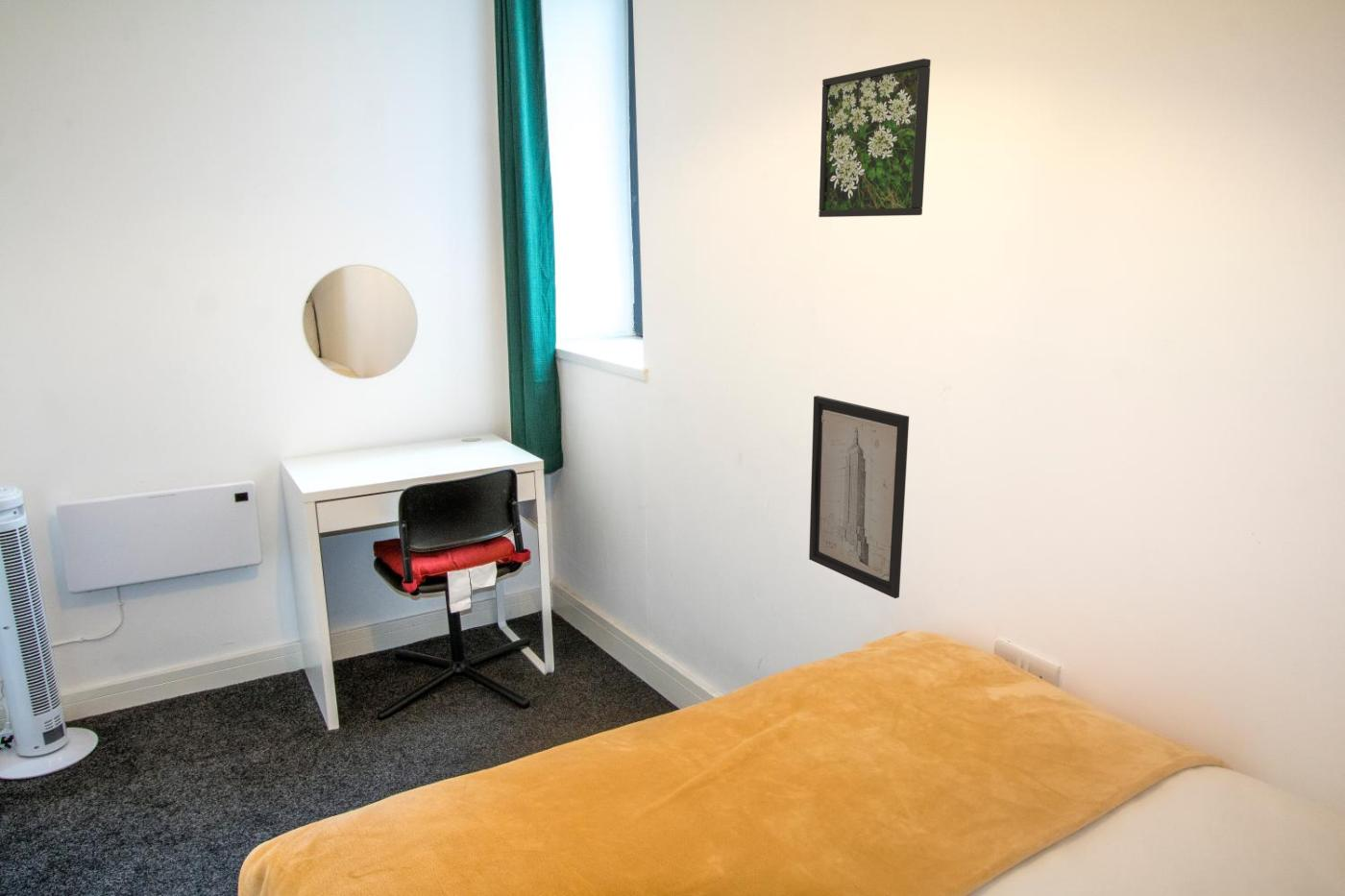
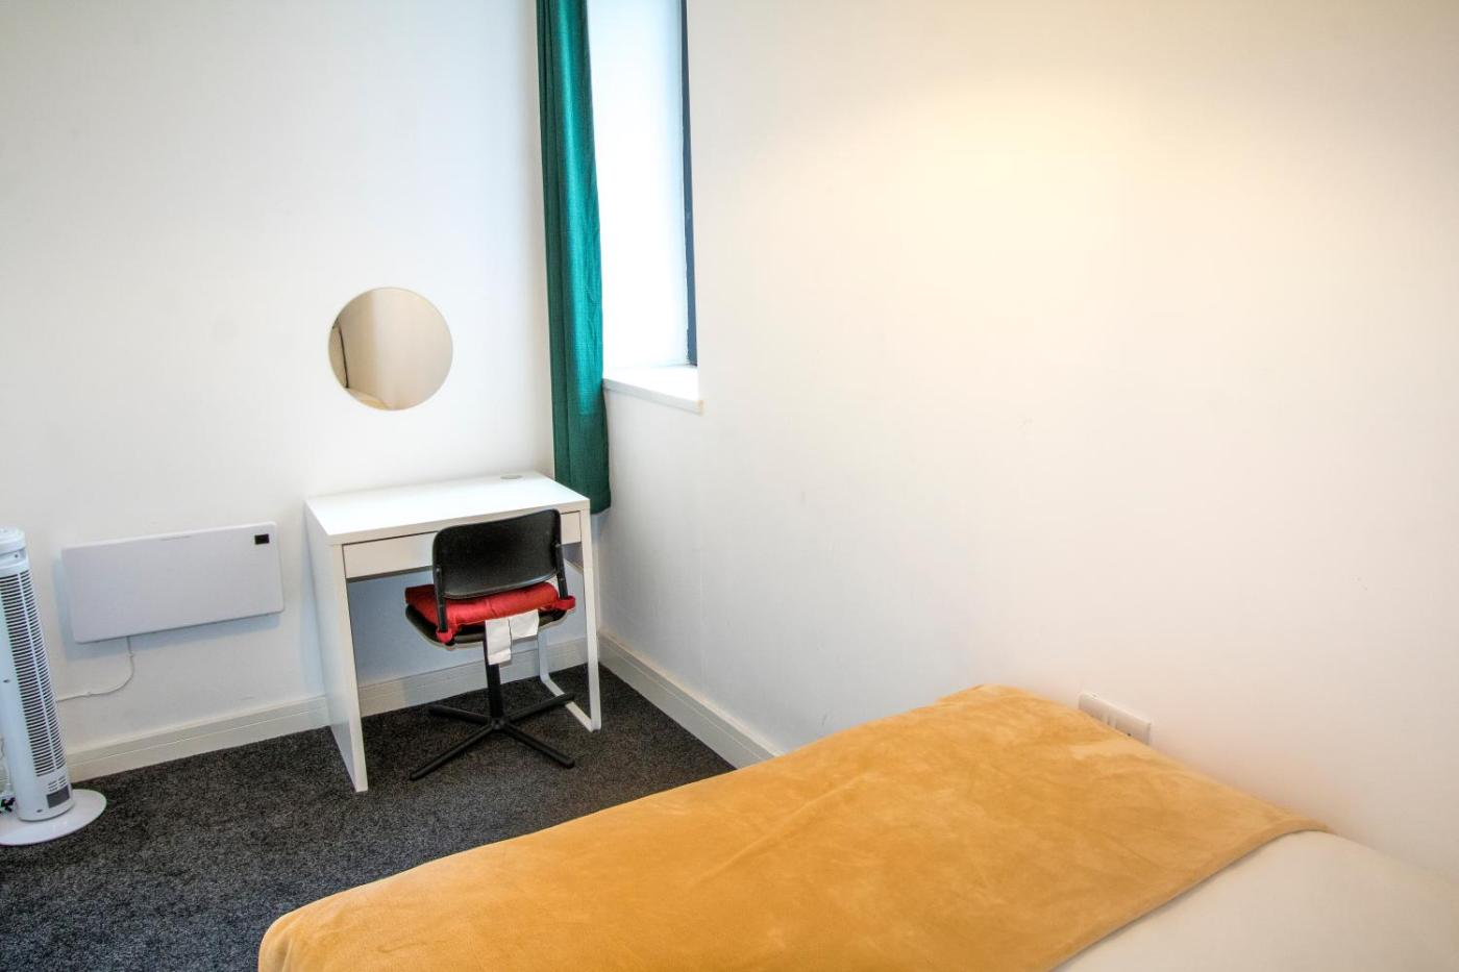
- wall art (855, 494)
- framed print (869, 144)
